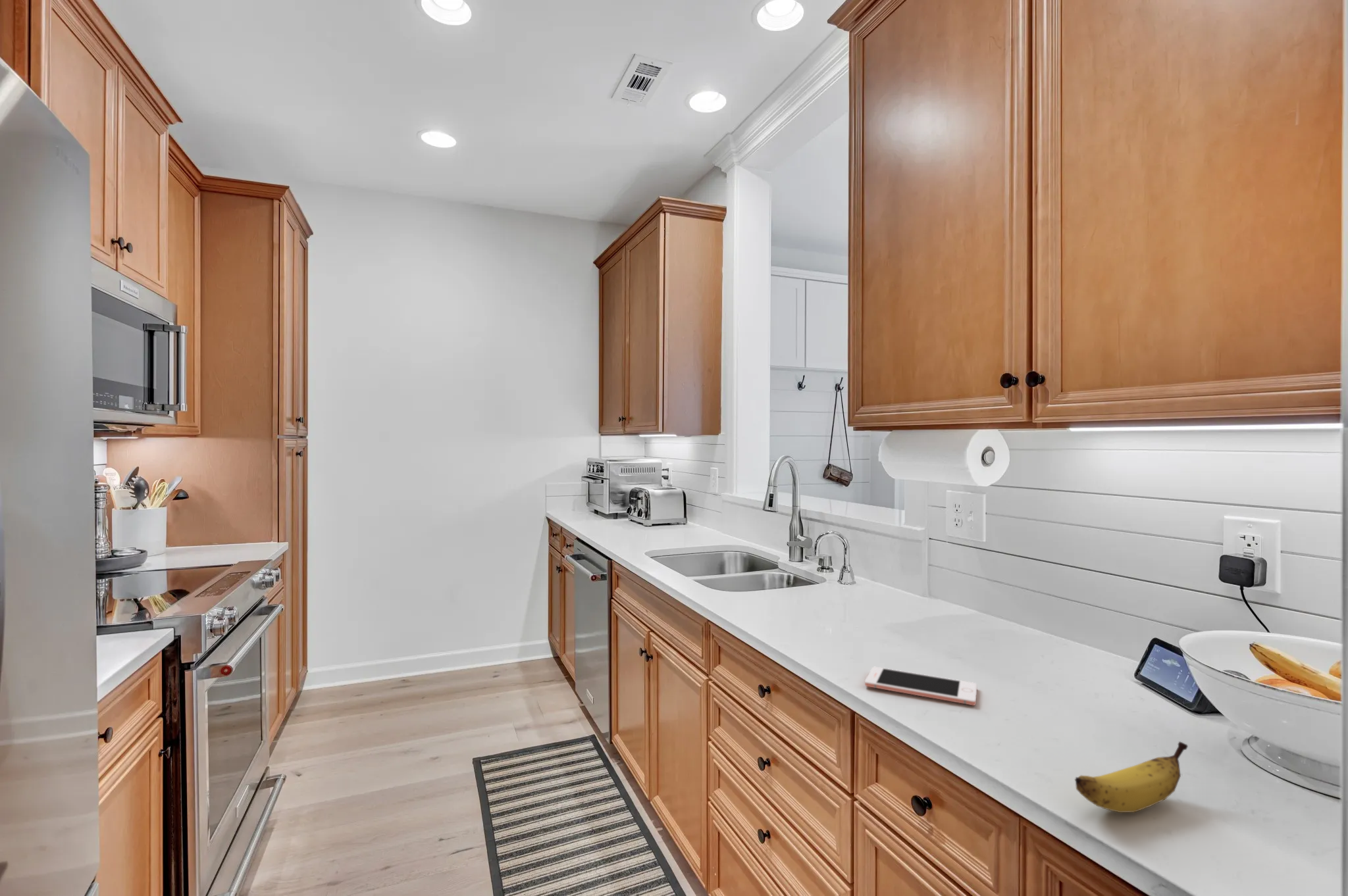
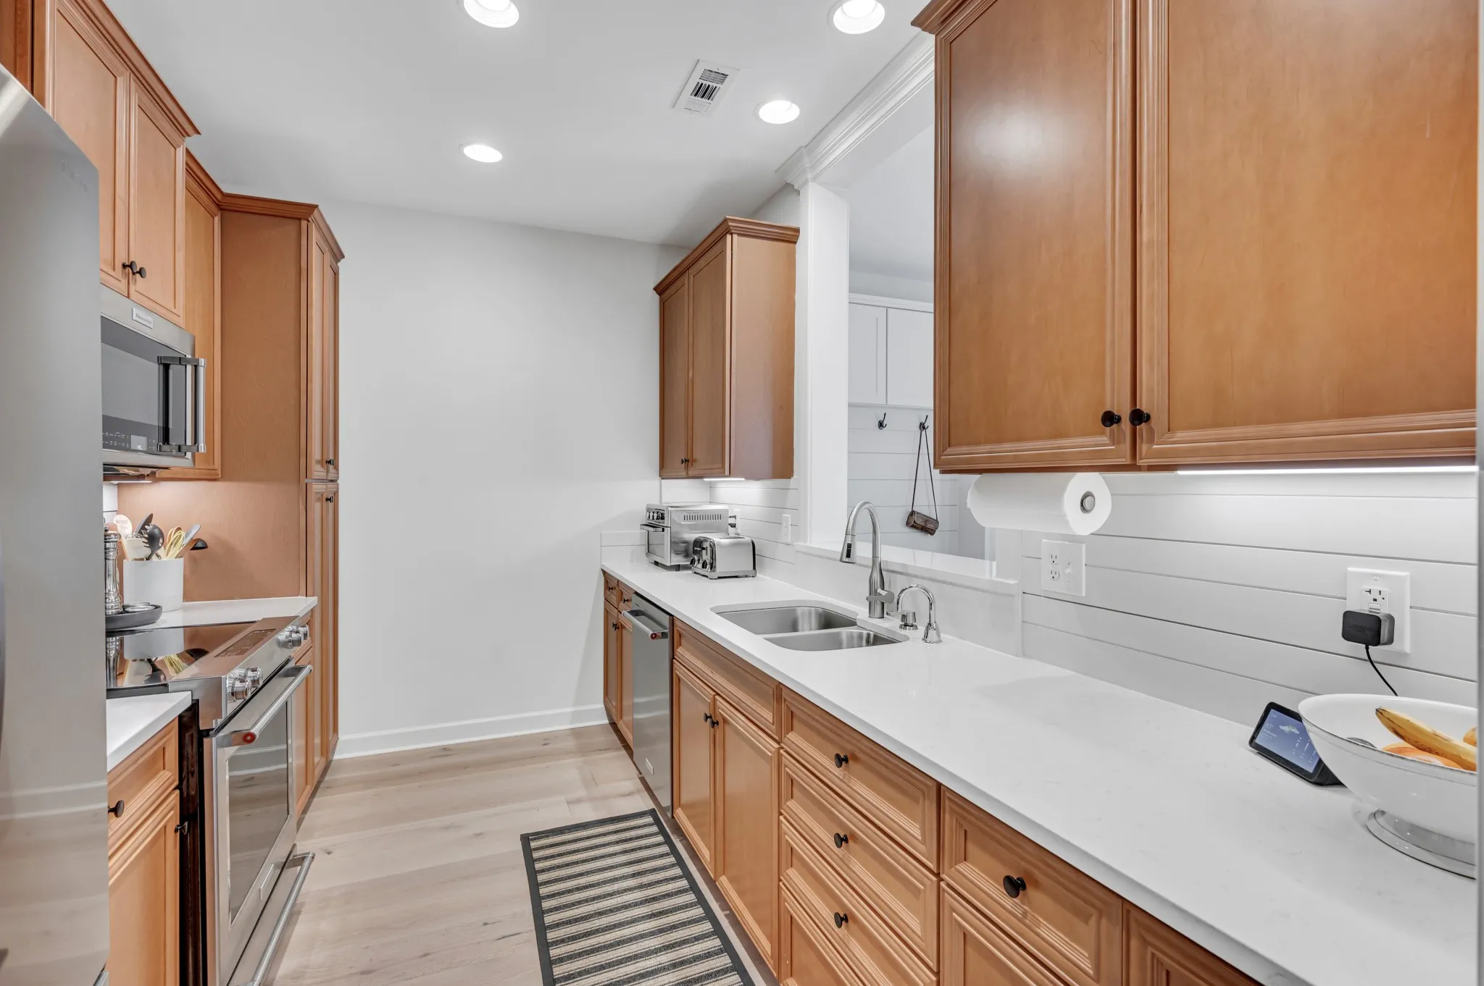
- cell phone (920, 685)
- banana (1133, 780)
